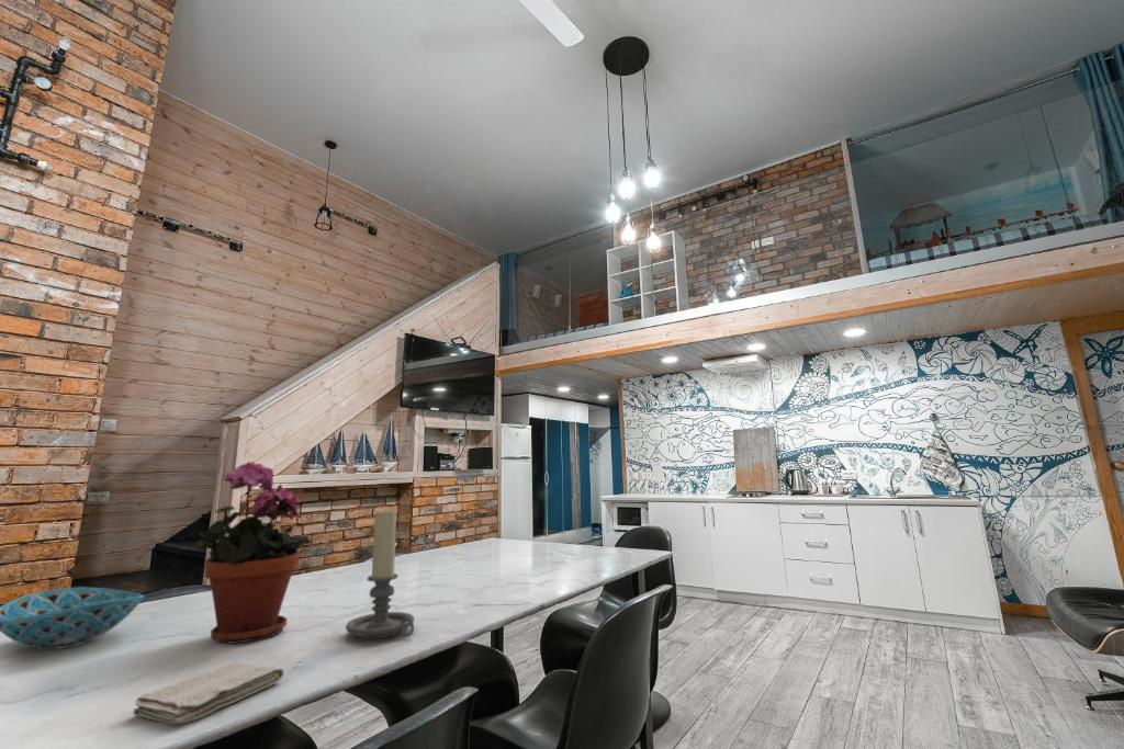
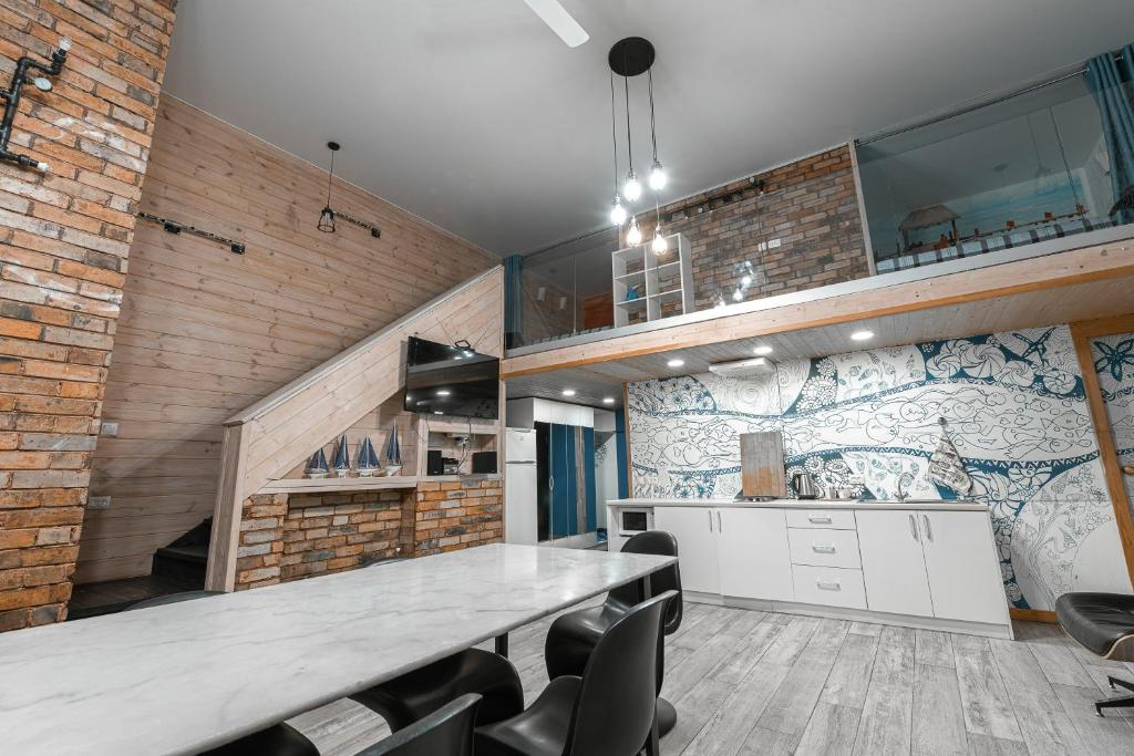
- potted plant (255, 545)
- bowl (70, 619)
- washcloth (212, 688)
- candle holder (386, 569)
